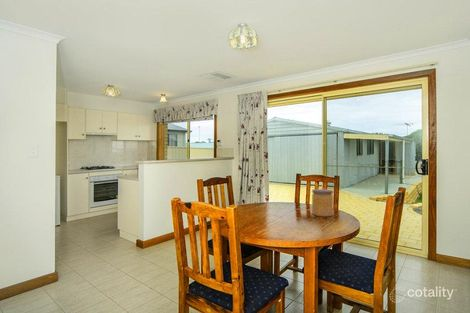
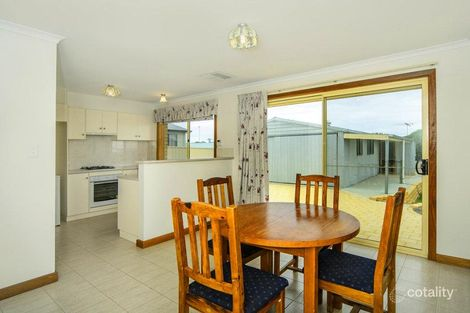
- jar (322, 202)
